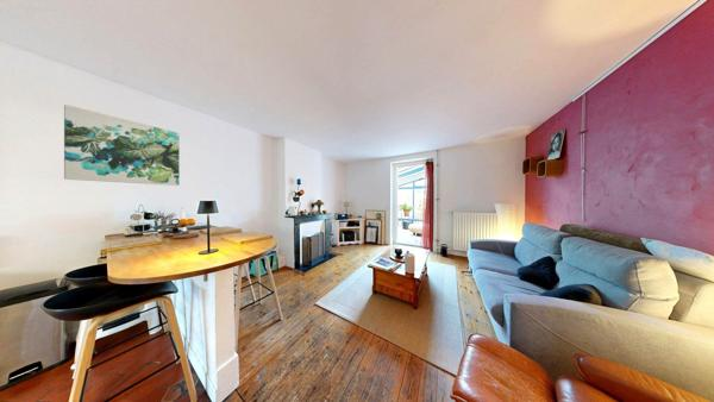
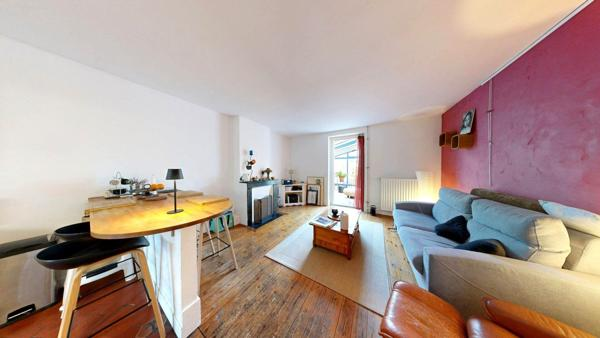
- wall art (131, 152)
